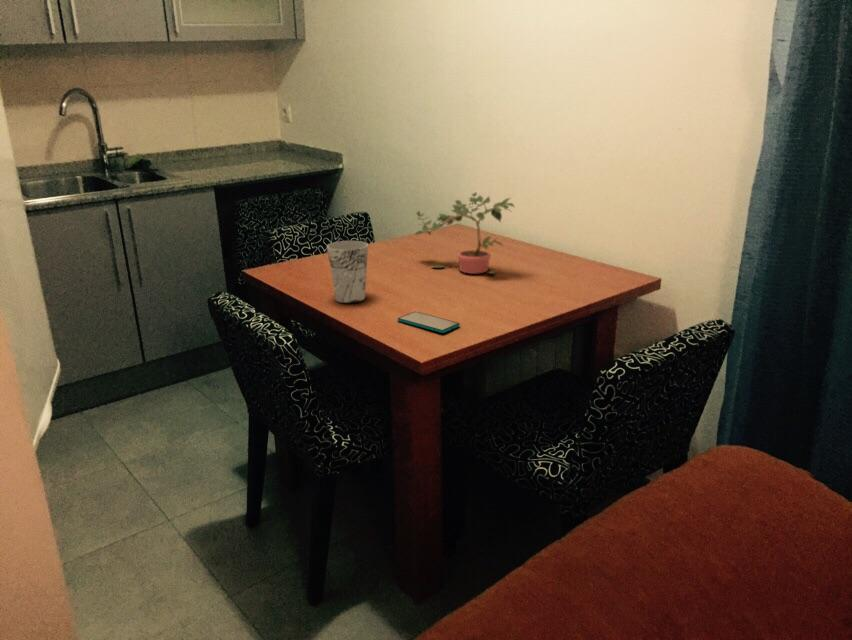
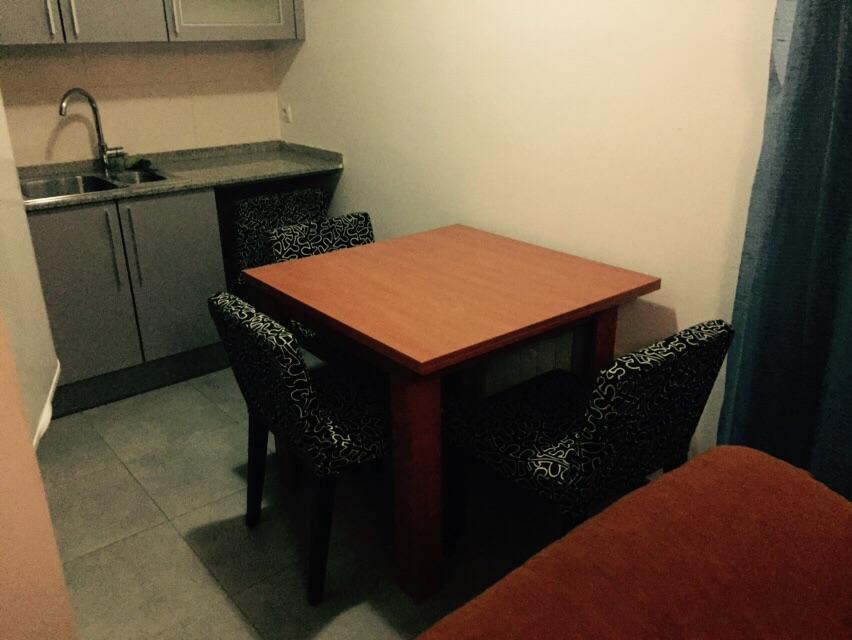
- smartphone (428, 321)
- potted plant (458, 221)
- cup (348, 272)
